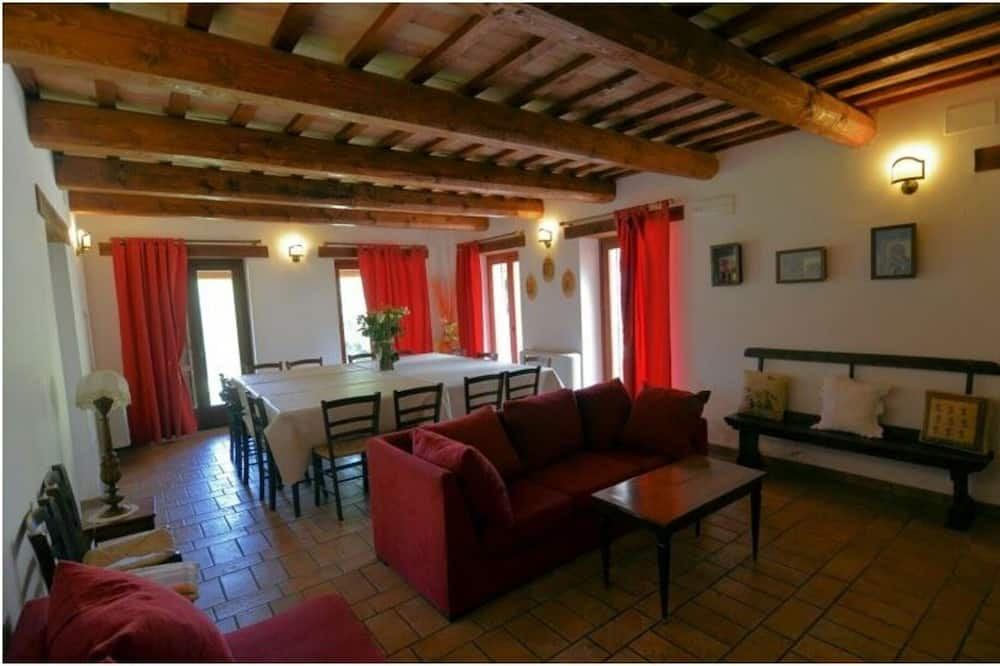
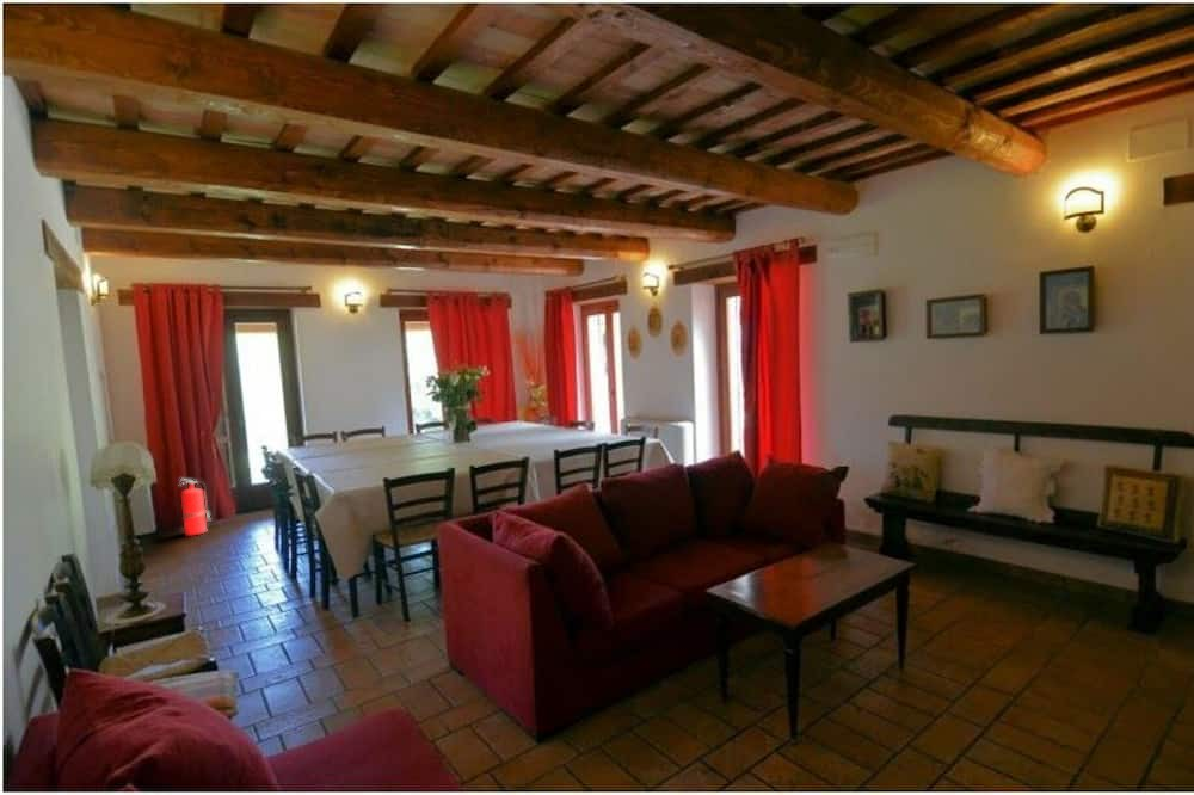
+ fire extinguisher (195, 505)
